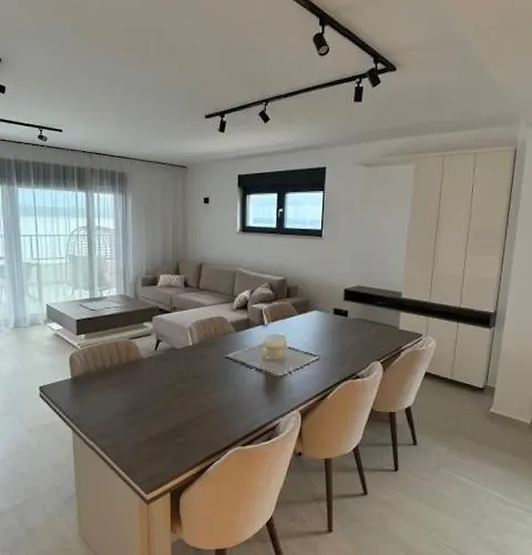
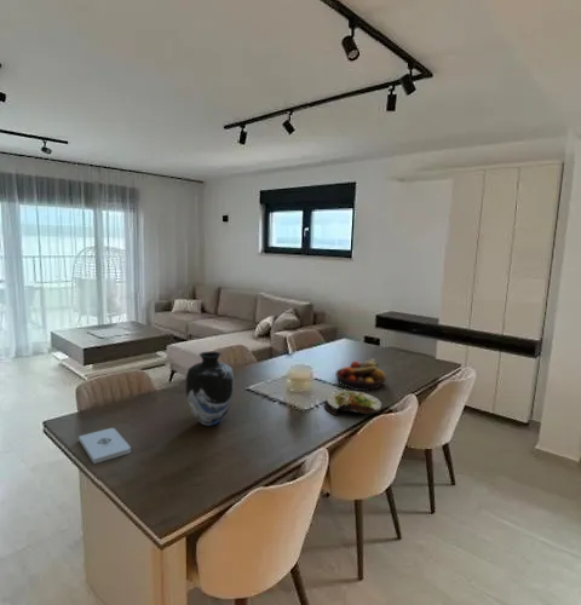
+ vase (209, 387)
+ fruit bowl (361, 371)
+ notepad (104, 444)
+ salad plate (352, 399)
